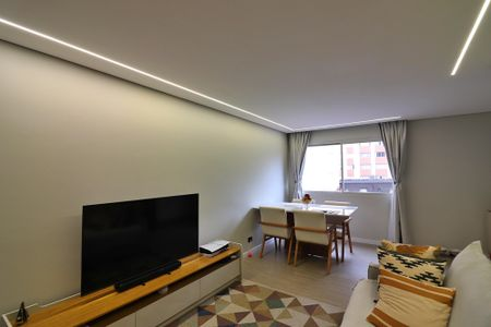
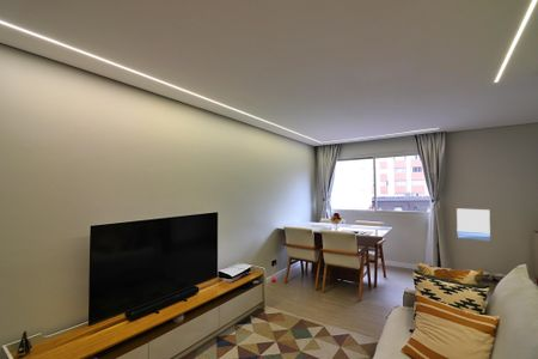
+ wall art (472, 224)
